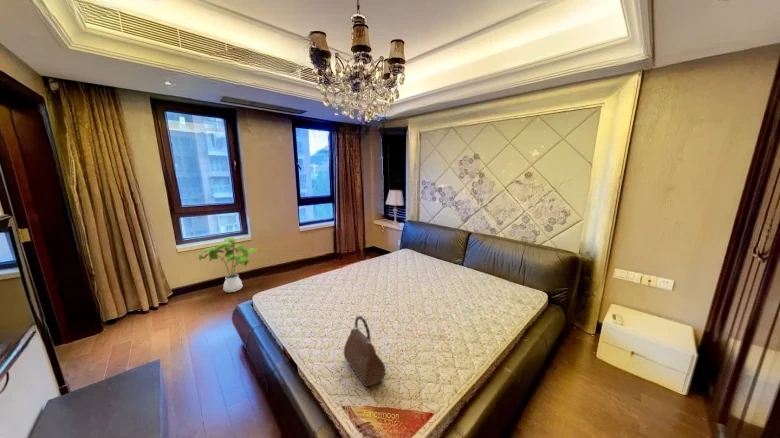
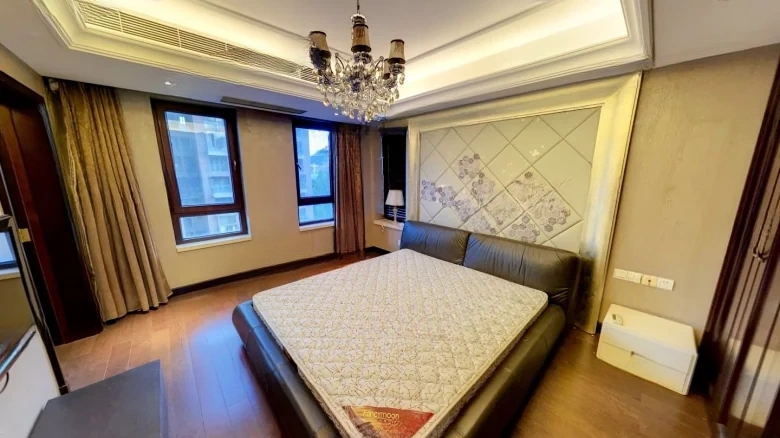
- handbag (362, 344)
- house plant (234, 265)
